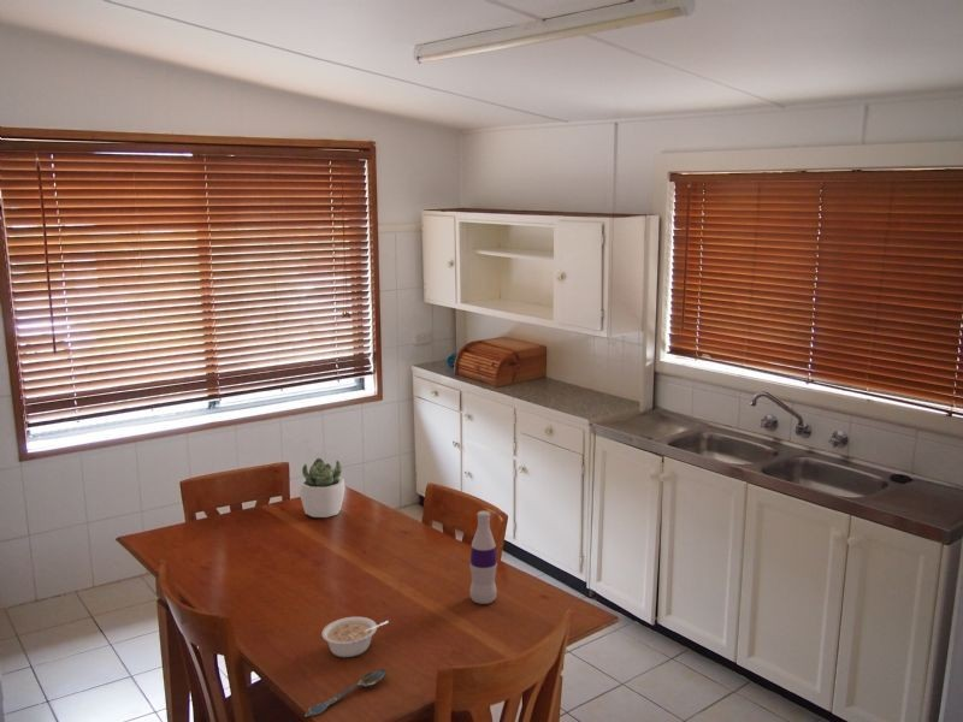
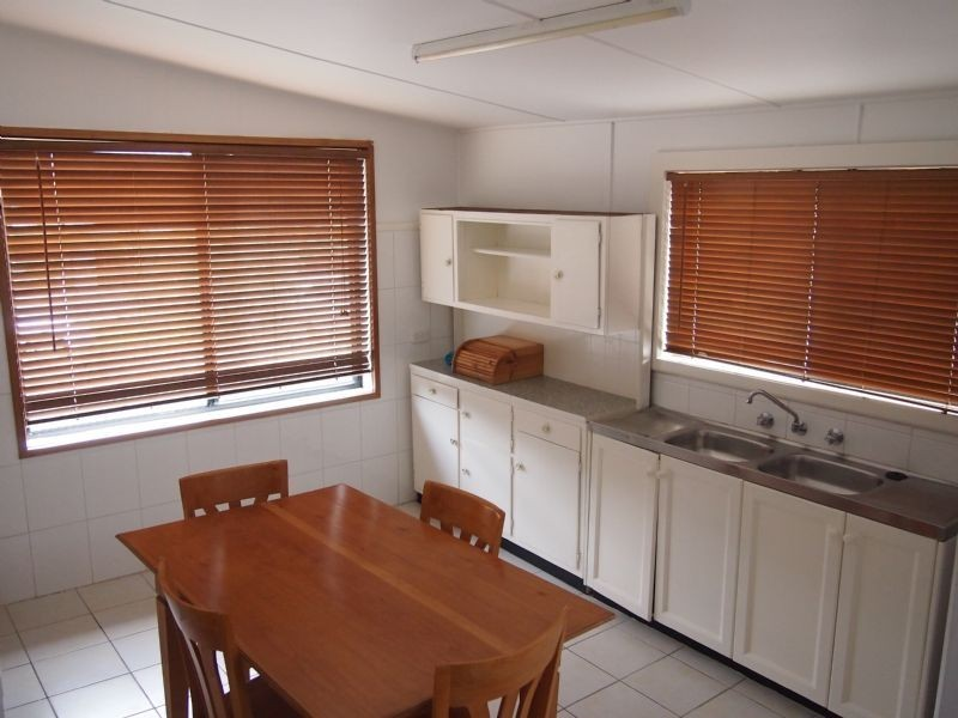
- legume (351, 635)
- succulent plant (321, 486)
- bottle (483, 556)
- spoon (347, 692)
